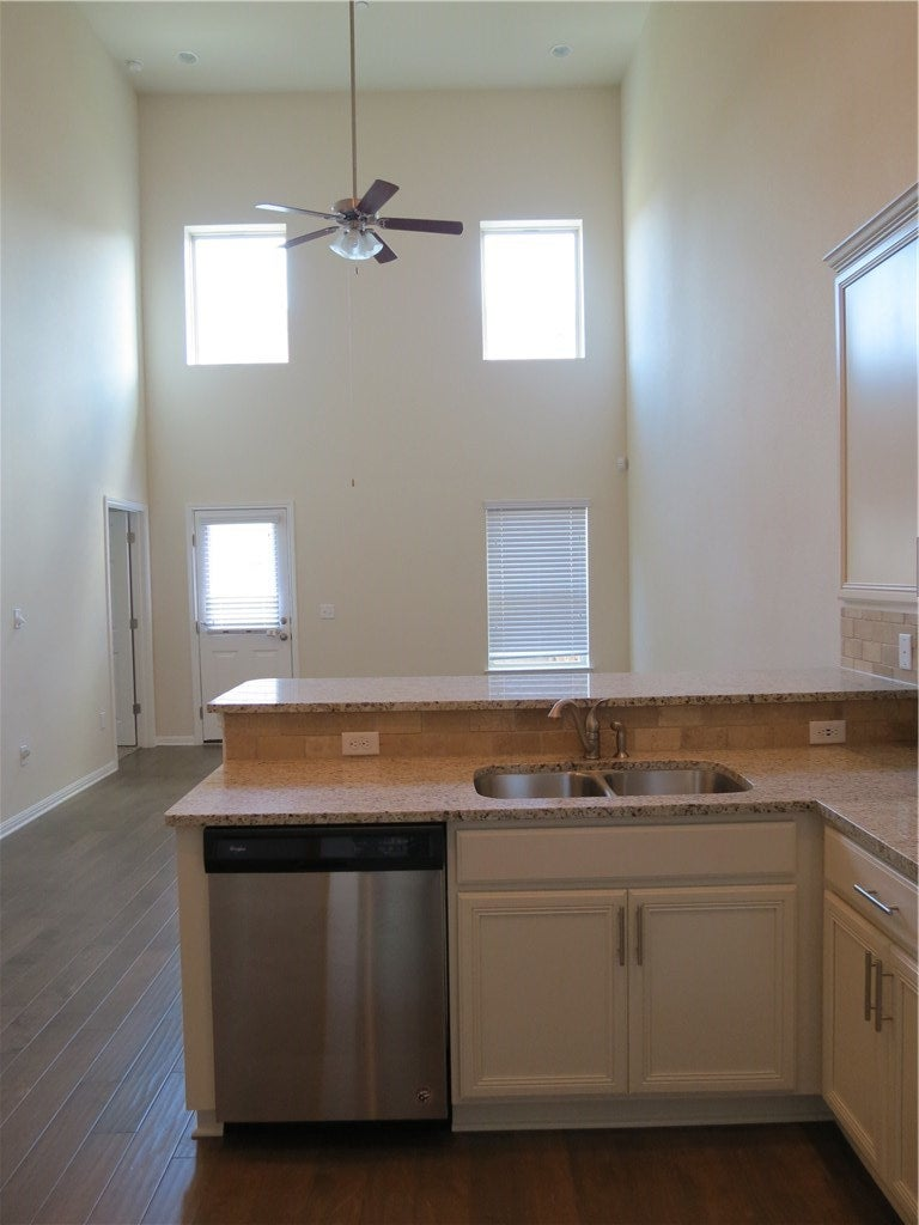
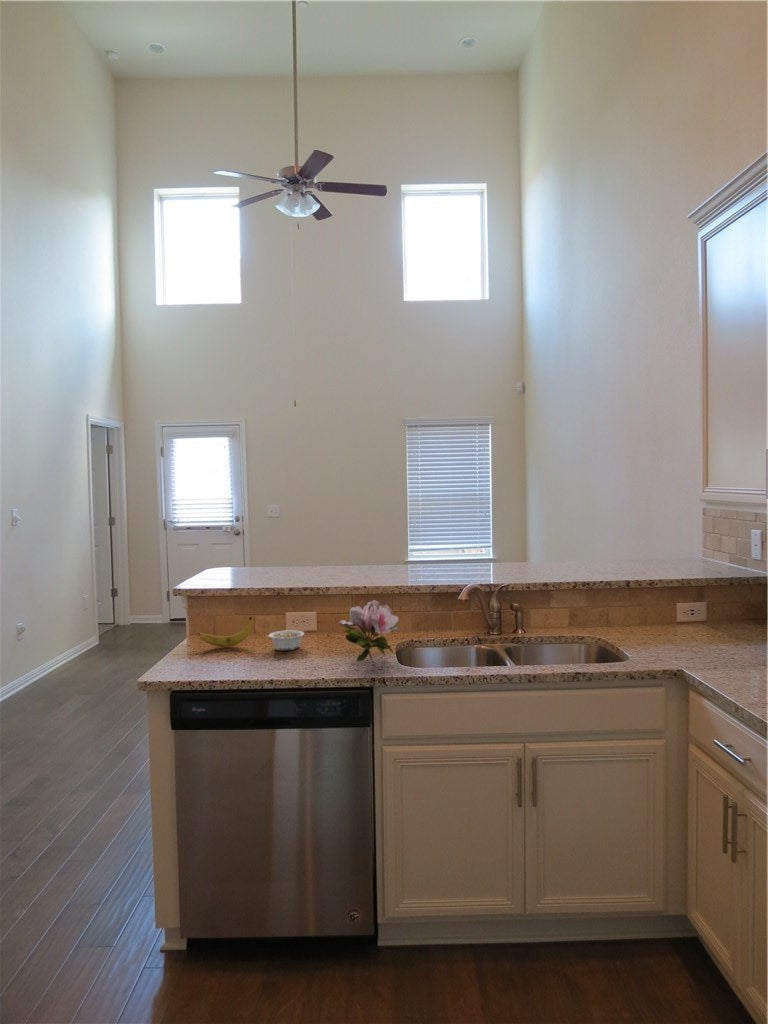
+ flower (368, 629)
+ legume (286, 639)
+ banana (225, 636)
